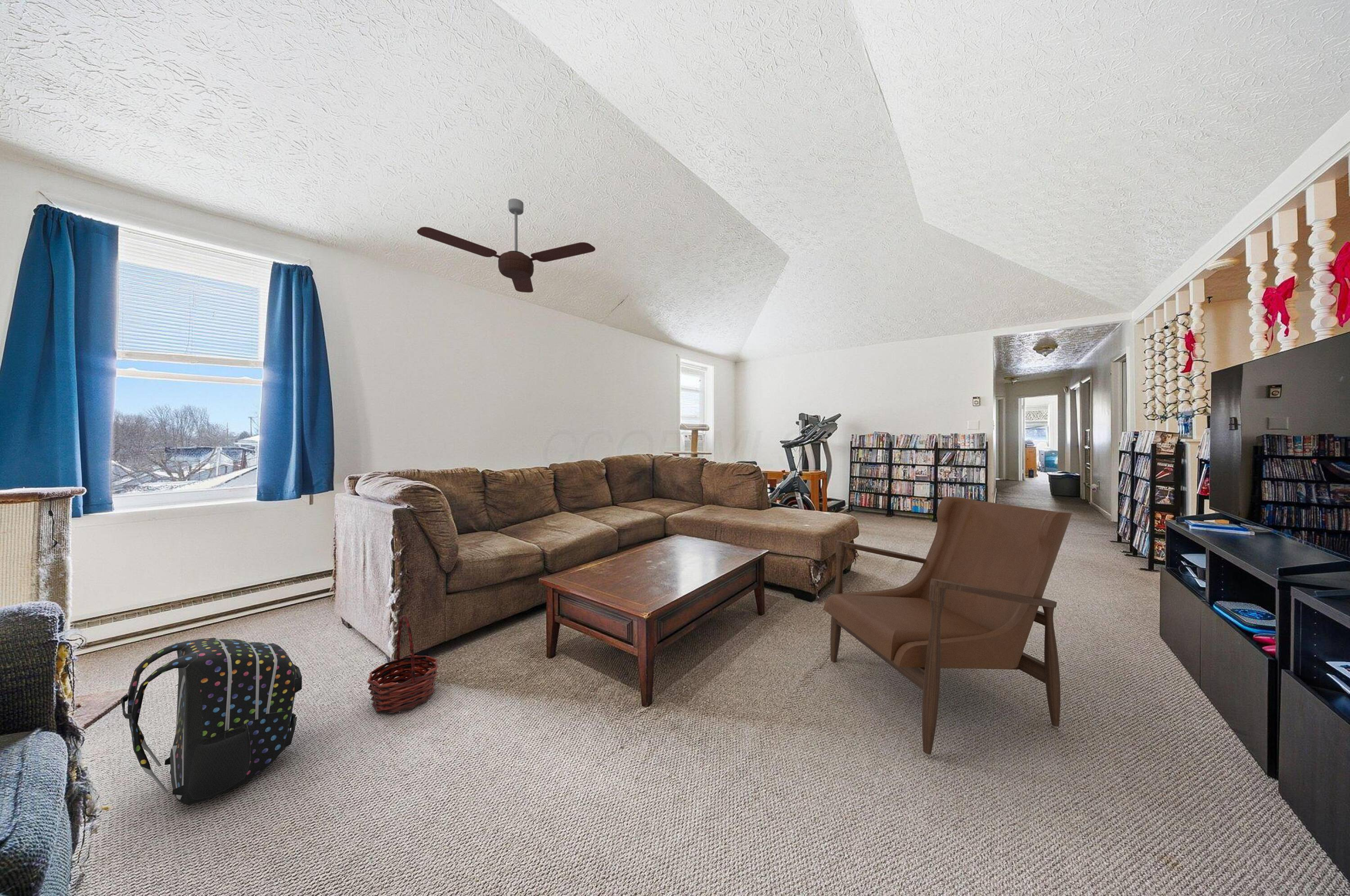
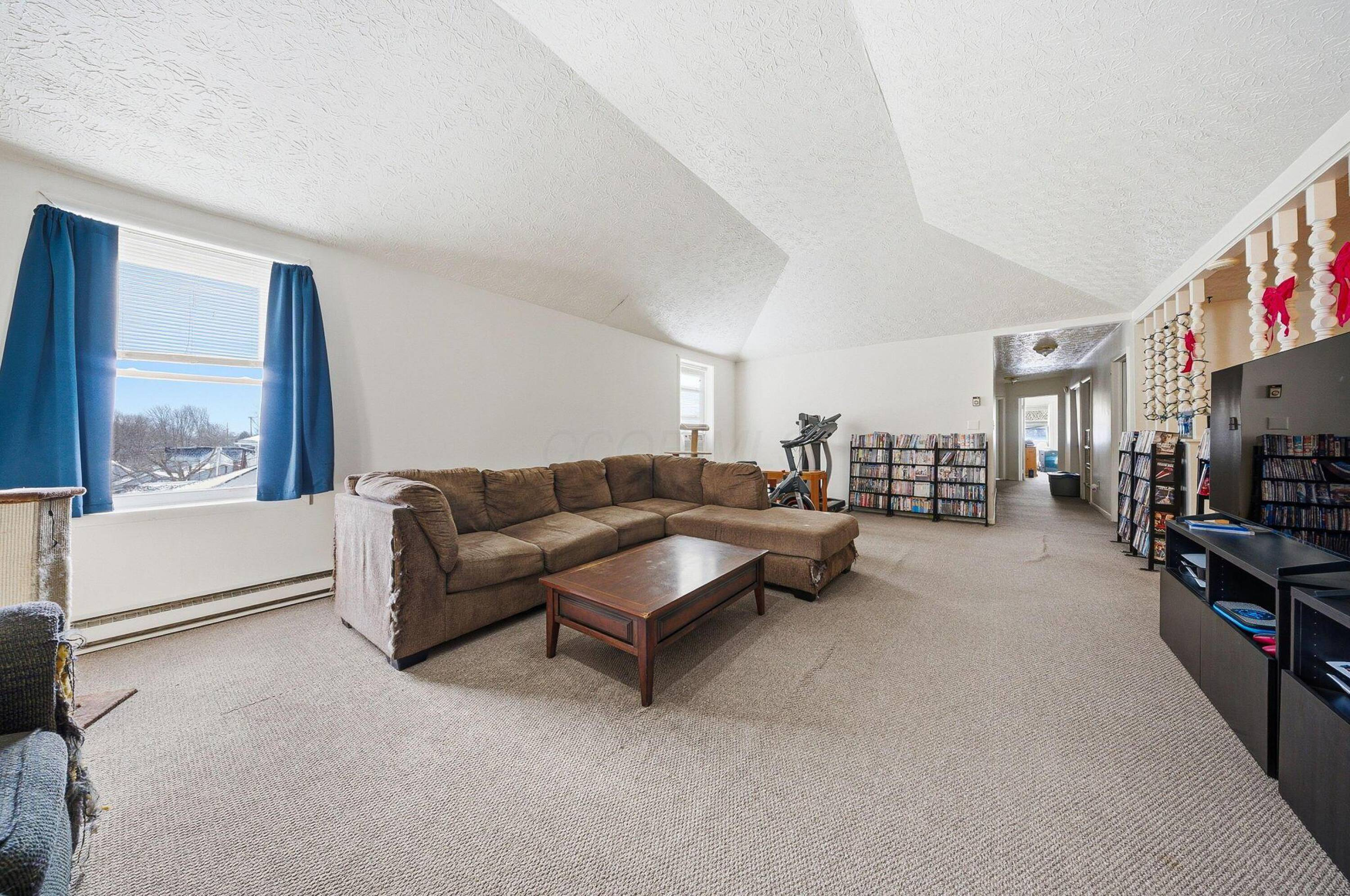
- ceiling fan (515, 243)
- basket (404, 658)
- armchair (938, 599)
- backpack (220, 709)
